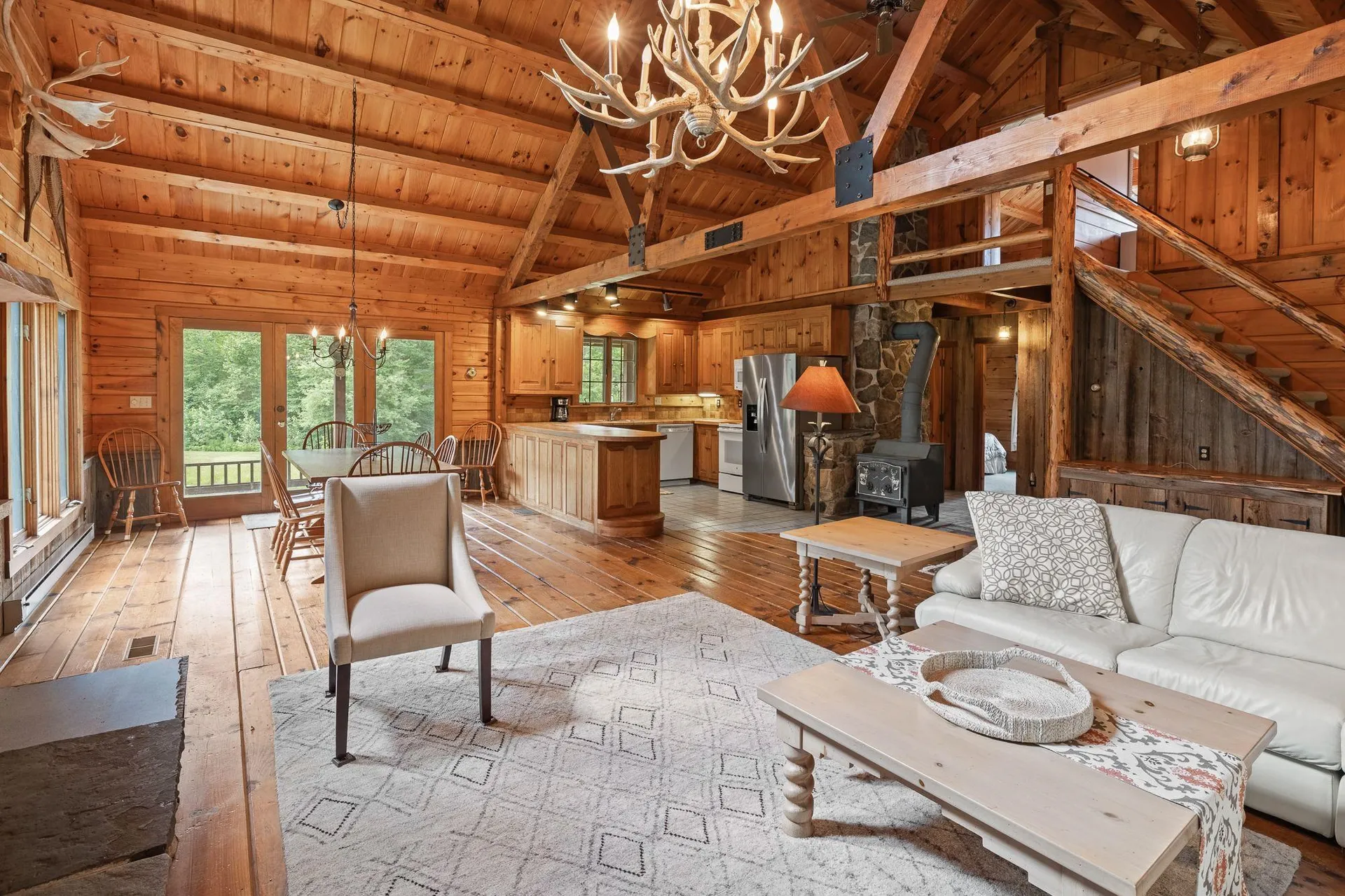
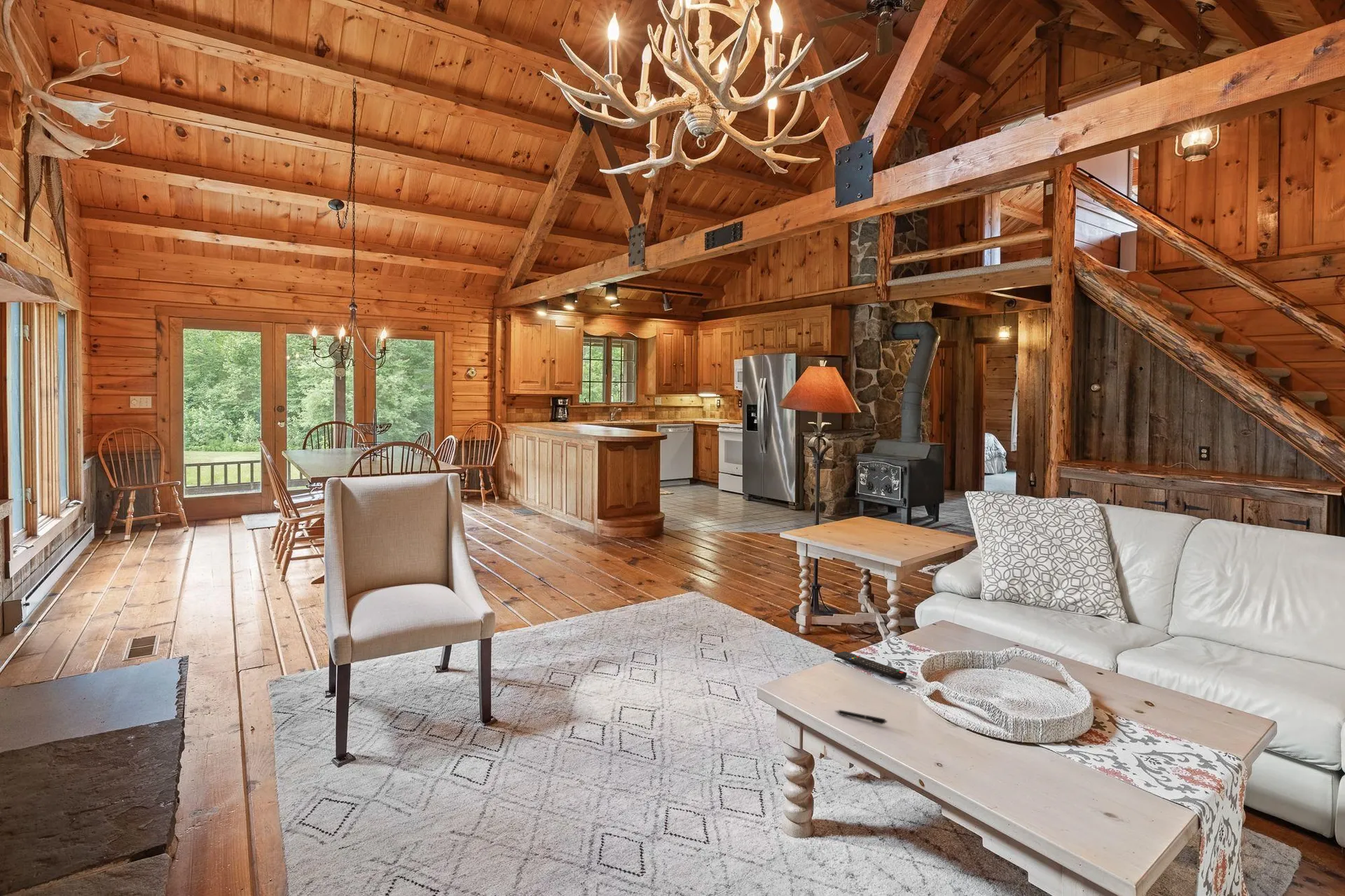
+ pen (860, 716)
+ remote control (869, 666)
